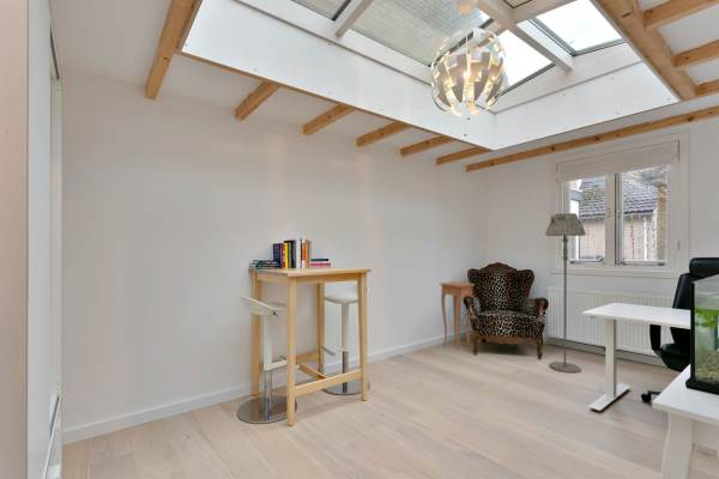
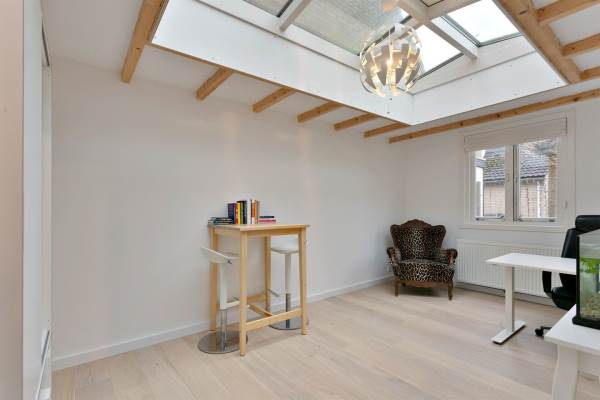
- floor lamp (564, 290)
- side table (457, 314)
